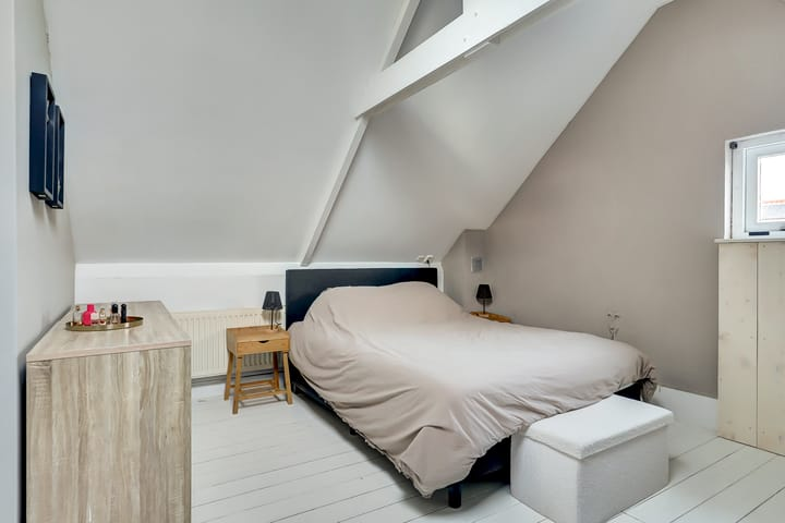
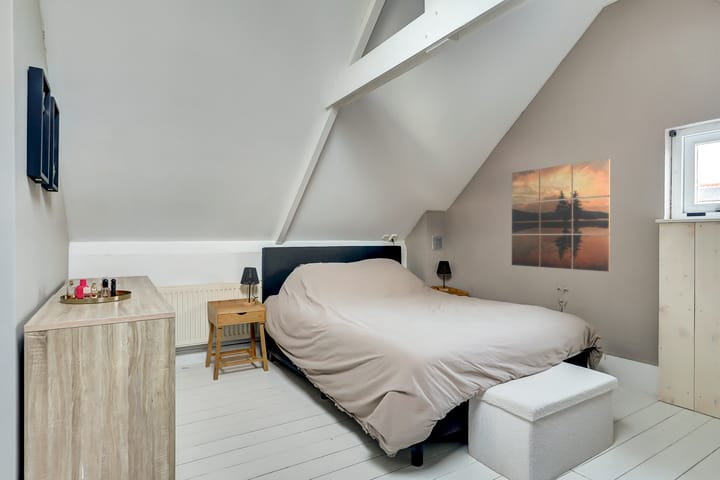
+ wall art (555, 217)
